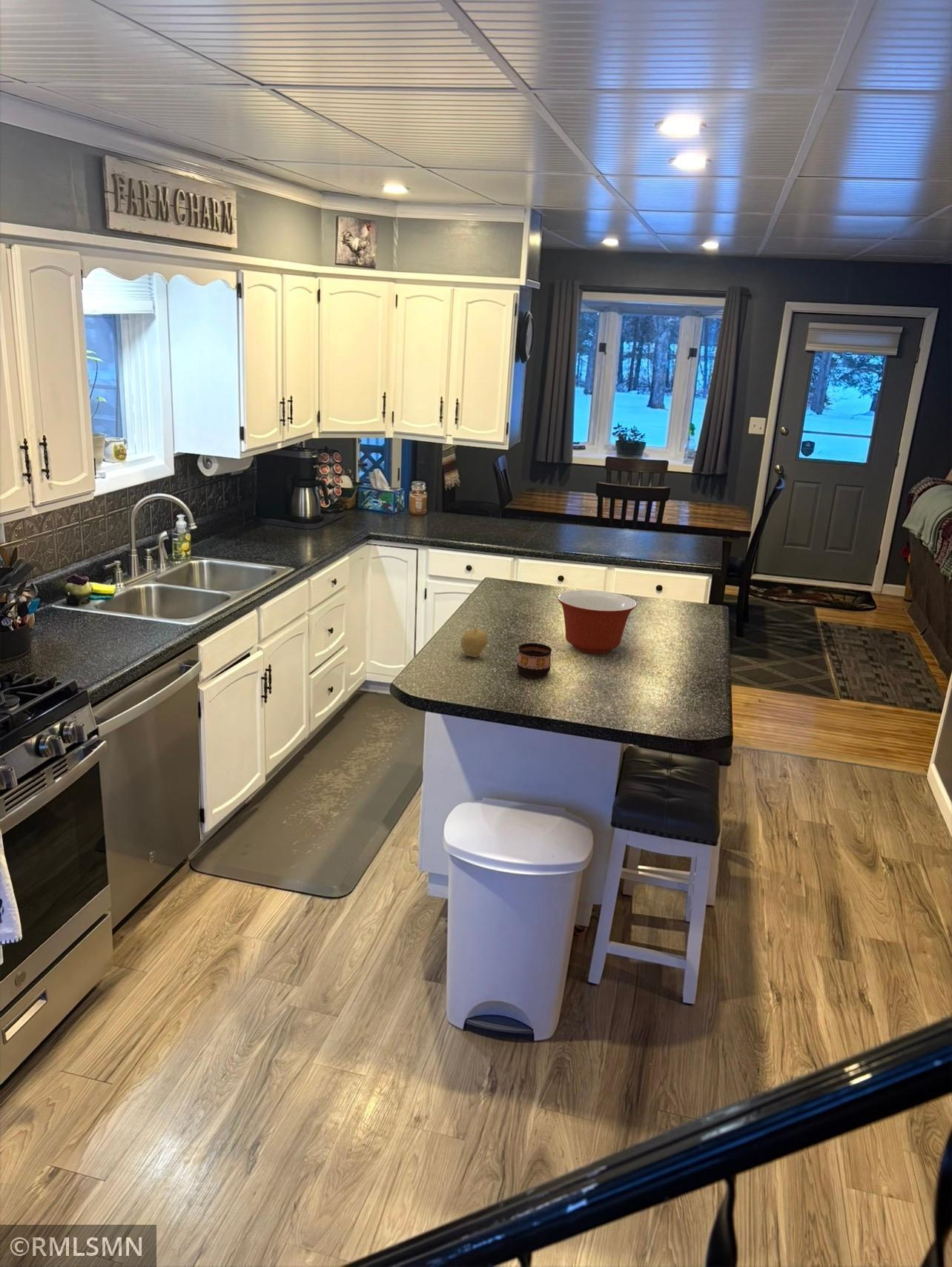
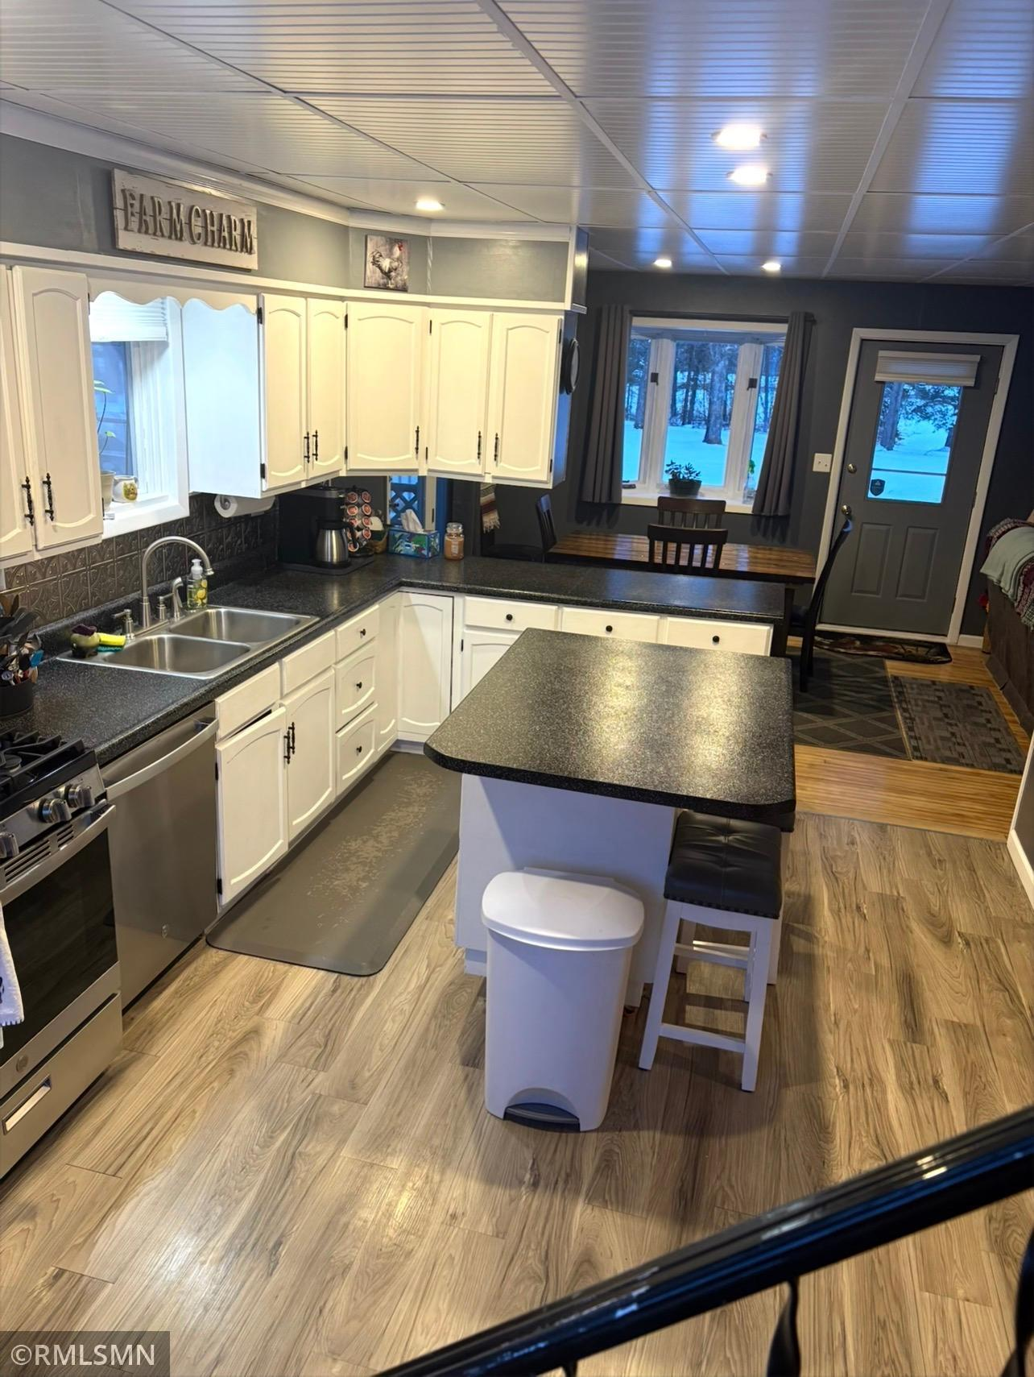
- mixing bowl (594, 623)
- fruit (474, 640)
- cup (535, 660)
